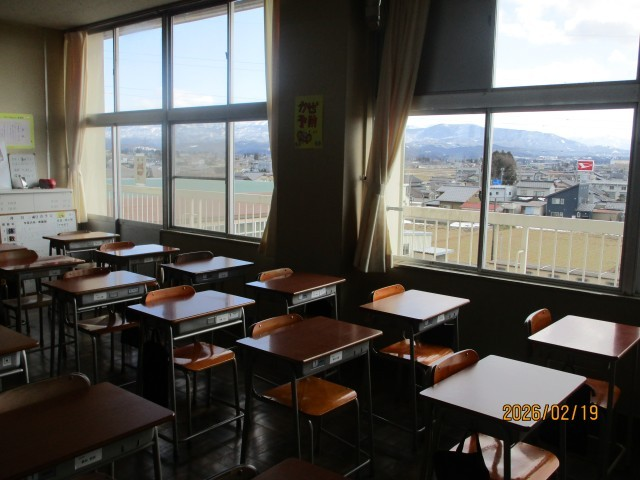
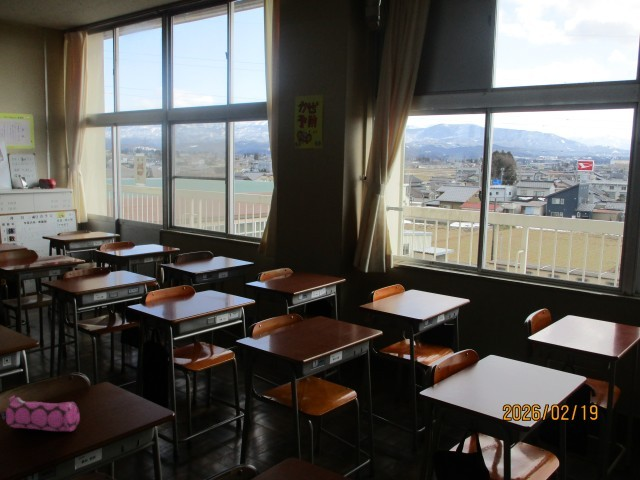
+ pencil case (42, 413)
